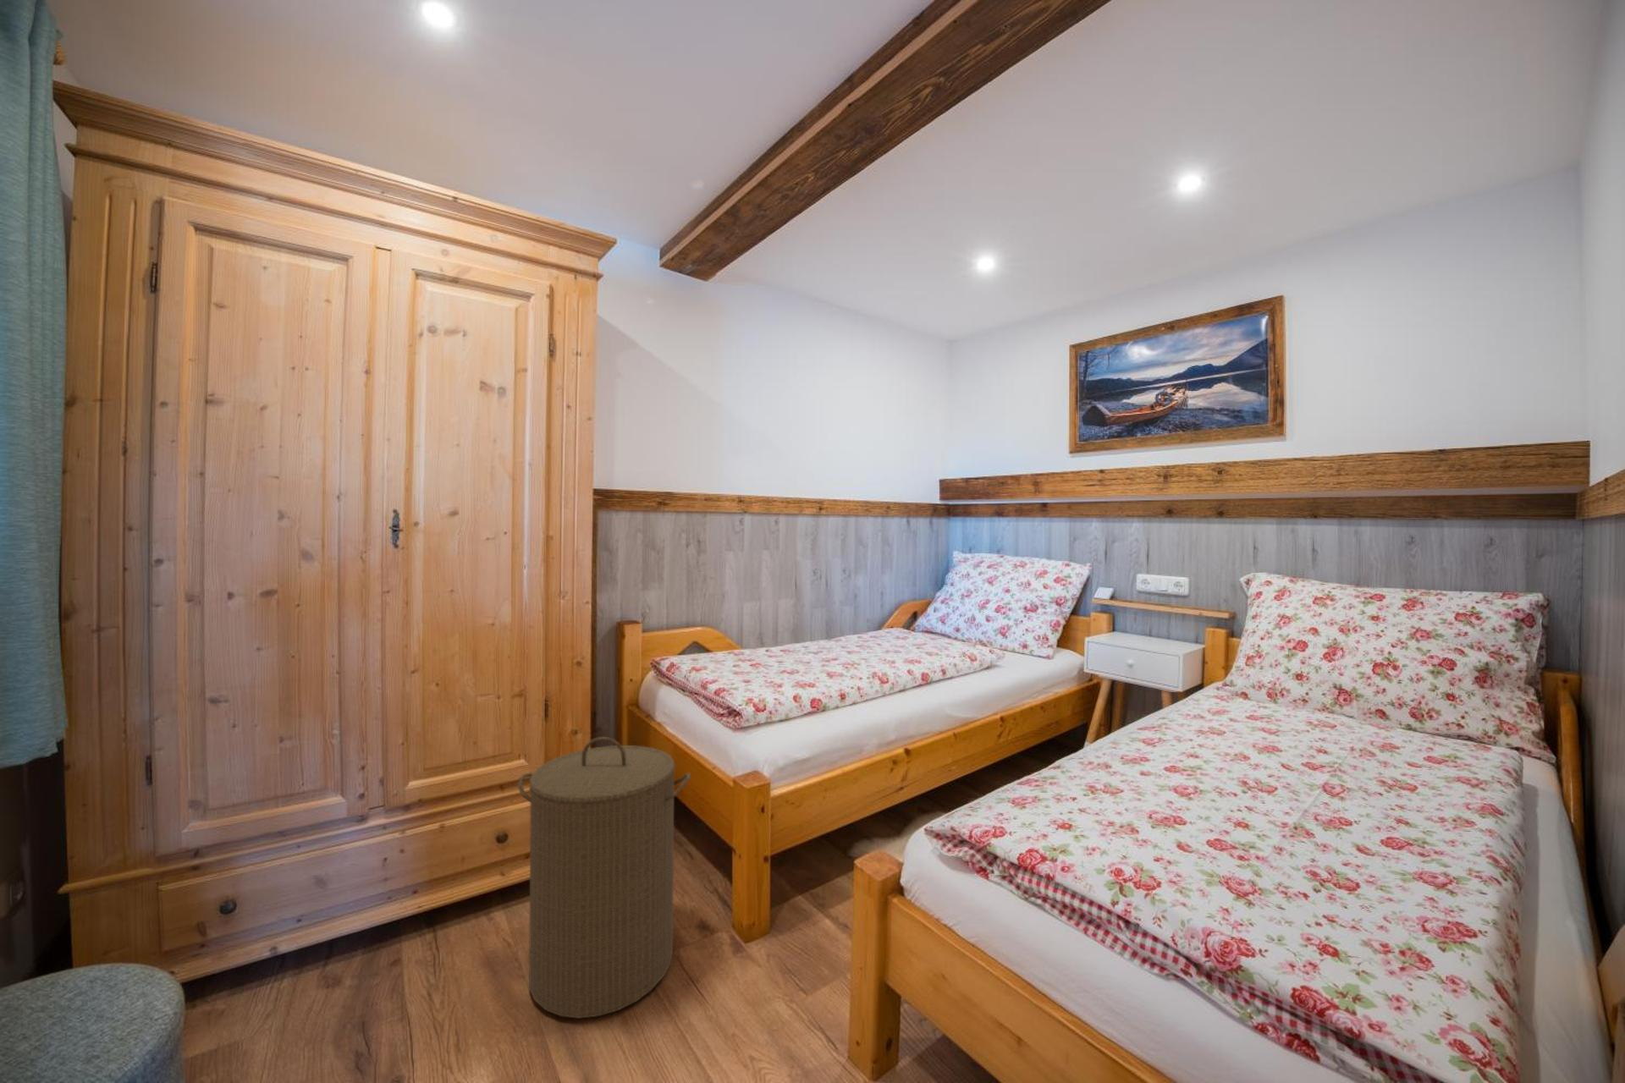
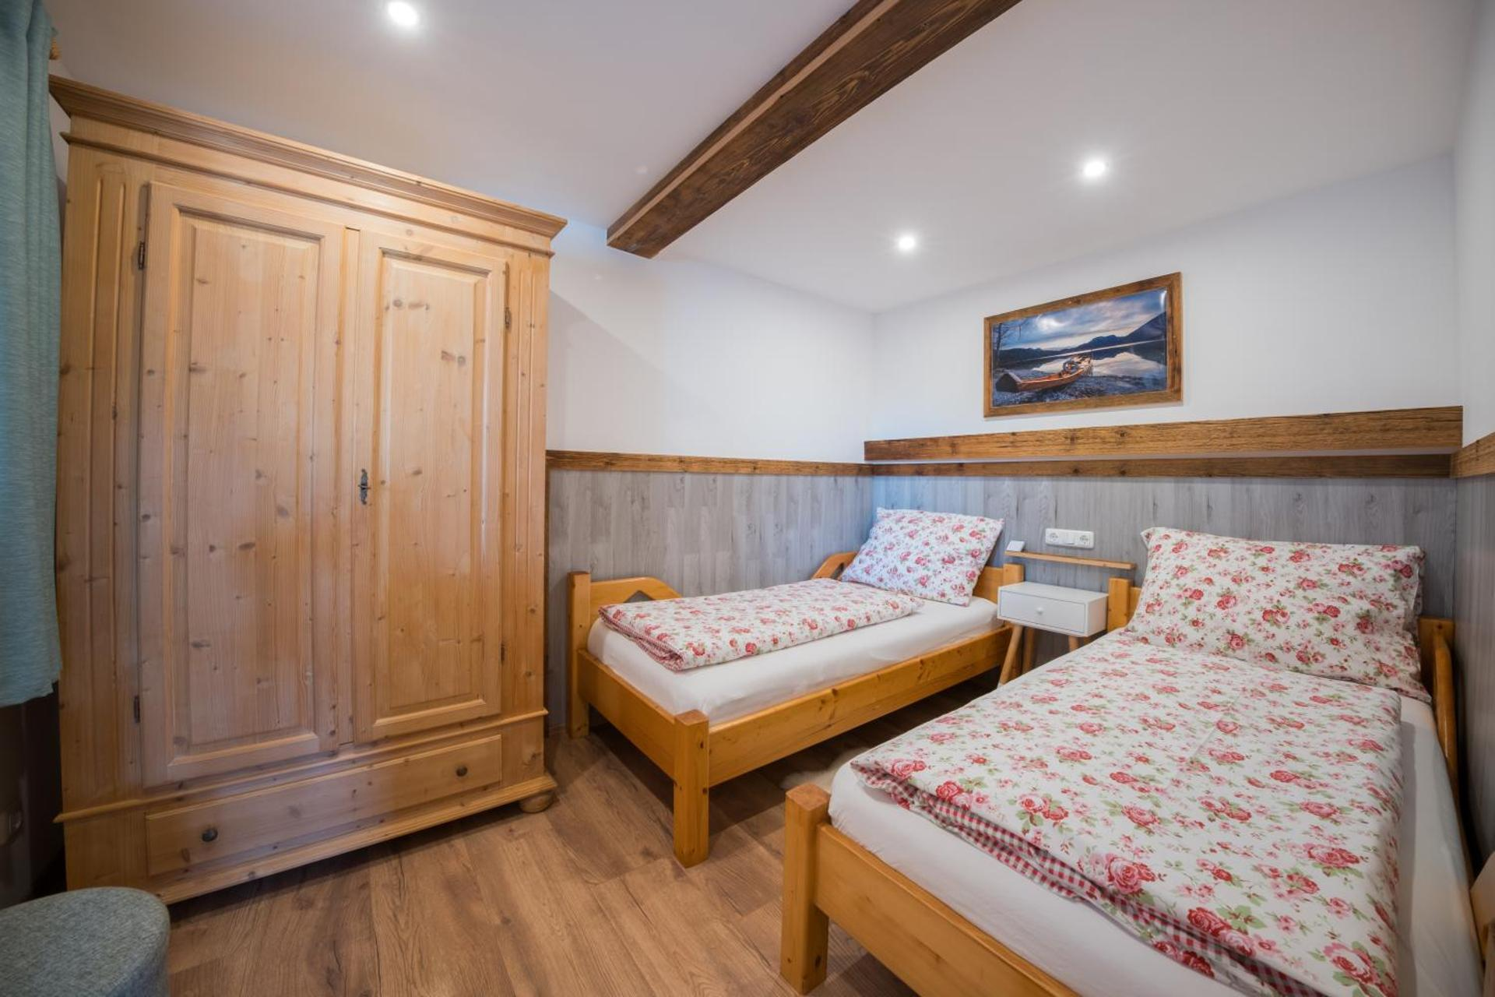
- laundry hamper (605, 851)
